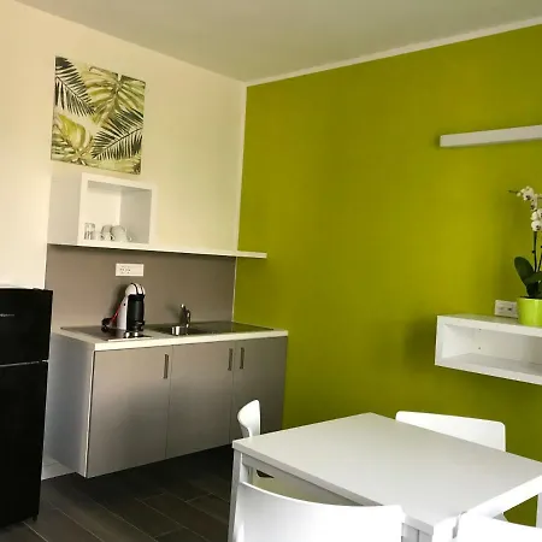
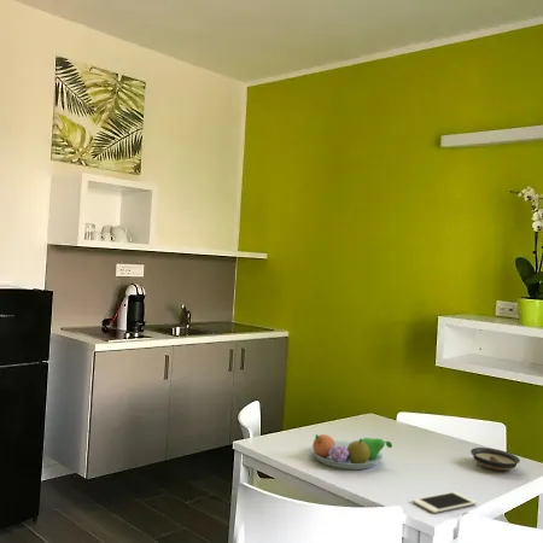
+ fruit bowl (349, 445)
+ saucer (494, 460)
+ cell phone (444, 502)
